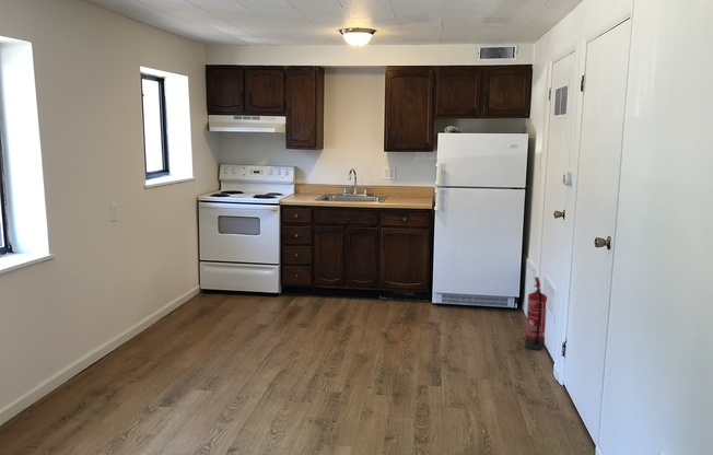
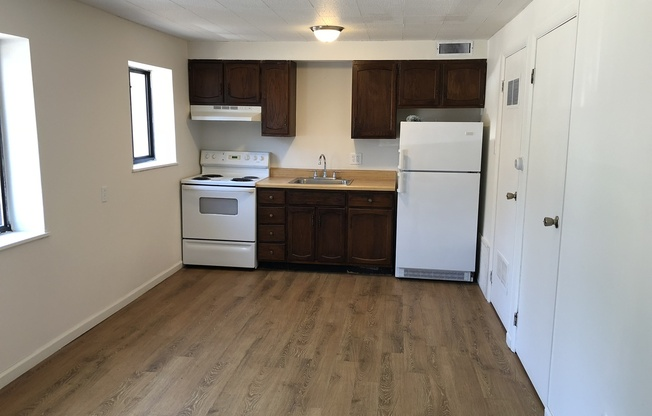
- fire extinguisher (537, 314)
